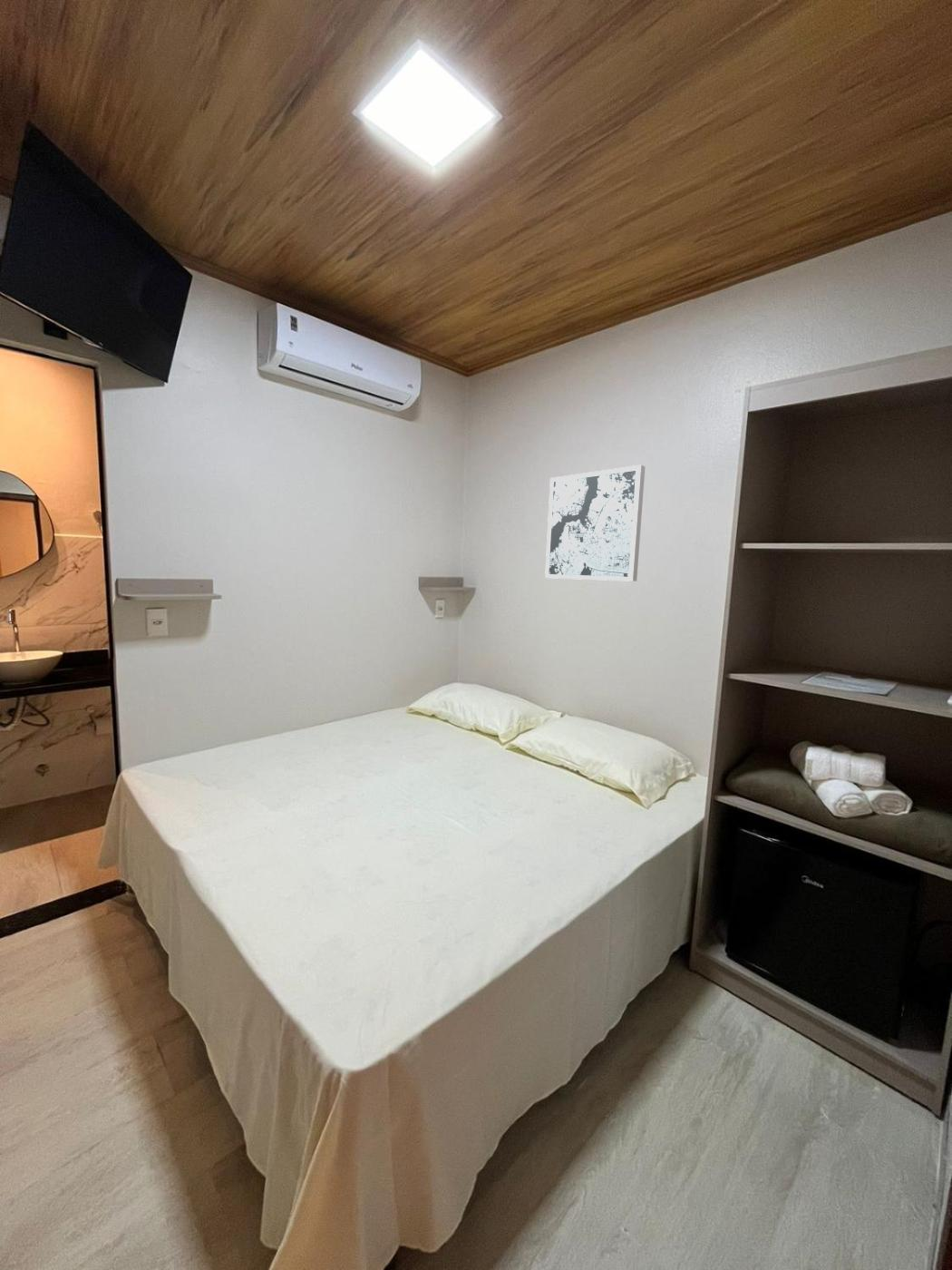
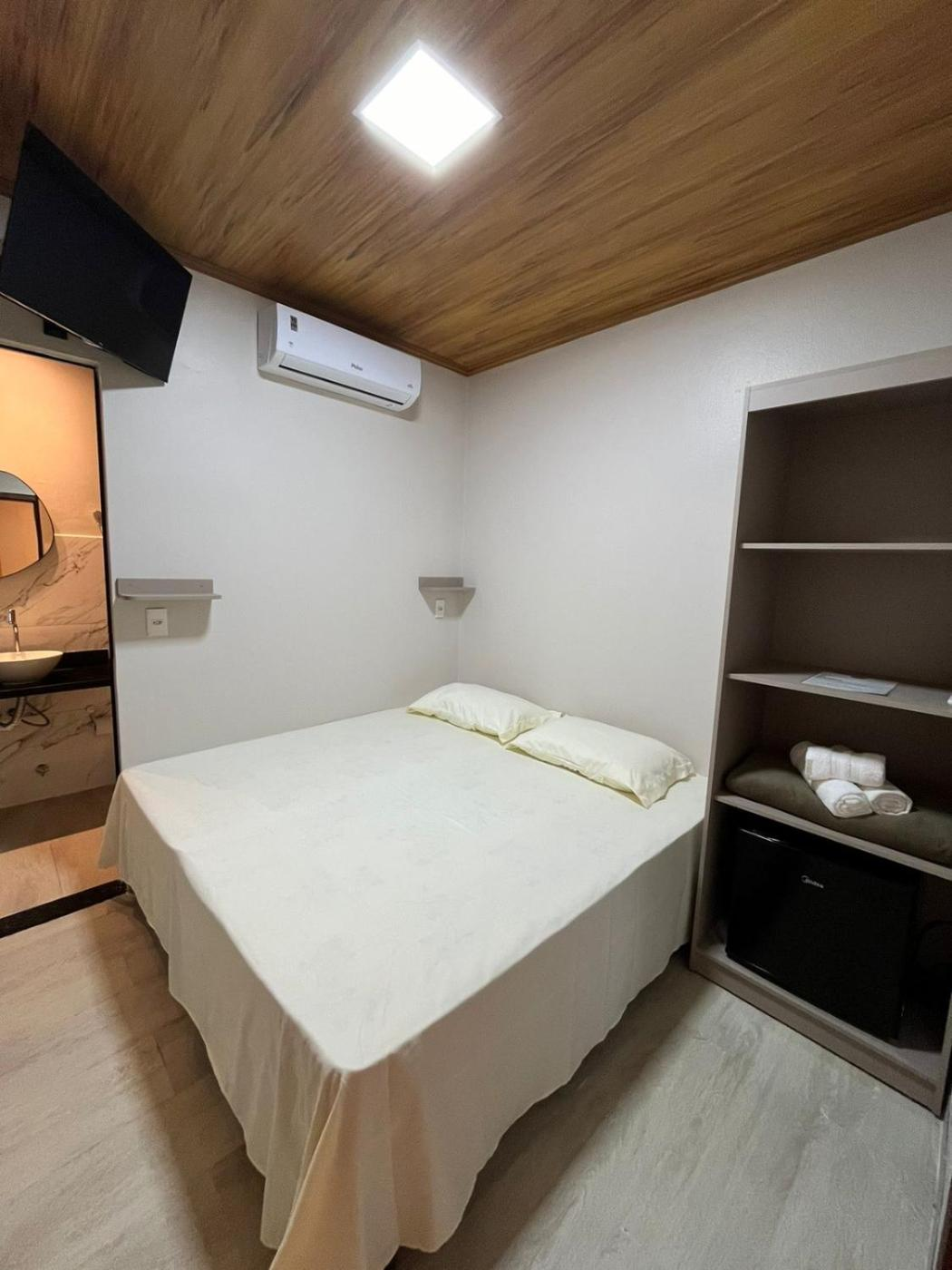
- wall art (590, 526)
